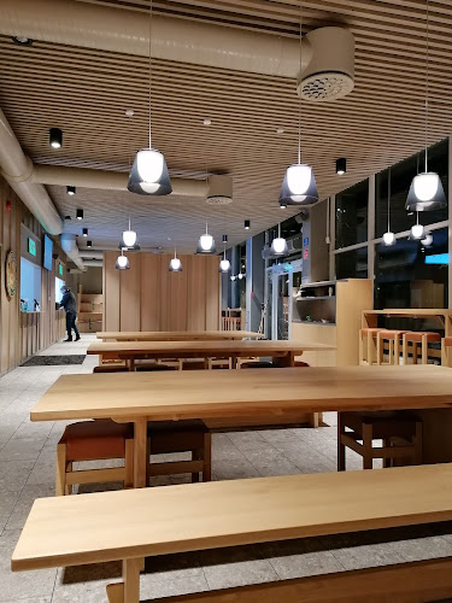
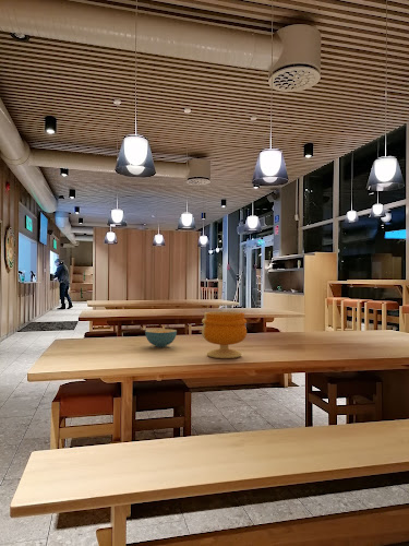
+ footed bowl (224, 334)
+ cereal bowl (160, 339)
